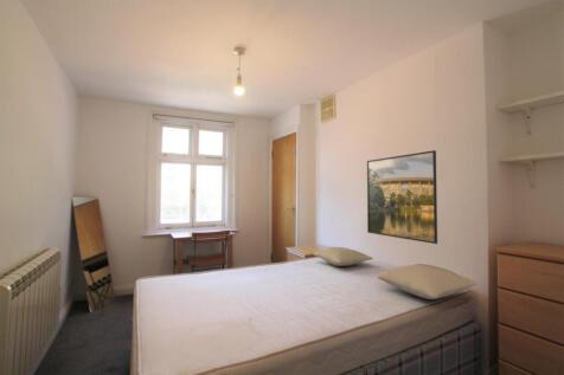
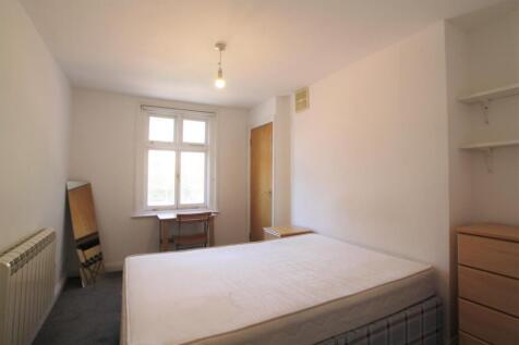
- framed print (397, 196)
- pillow (424, 279)
- pillow (341, 256)
